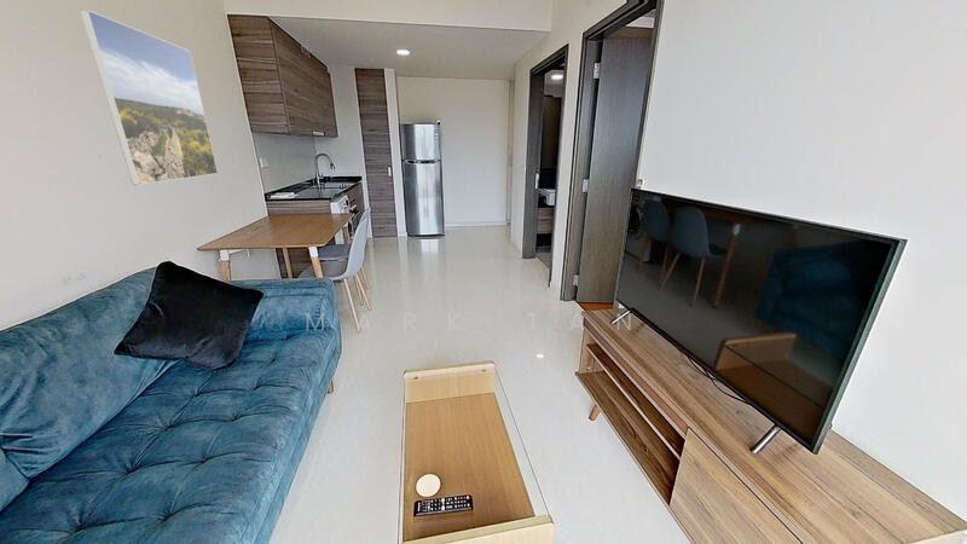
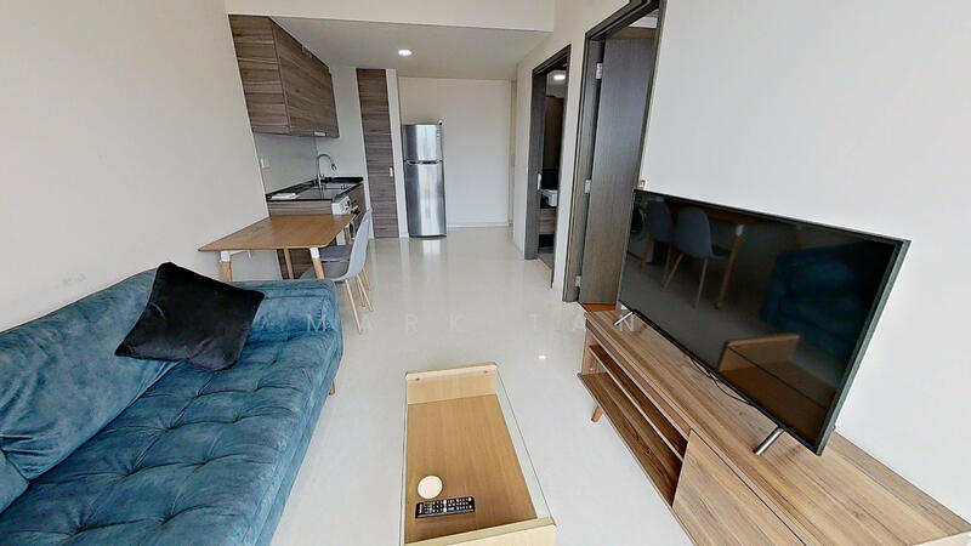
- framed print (164, 110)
